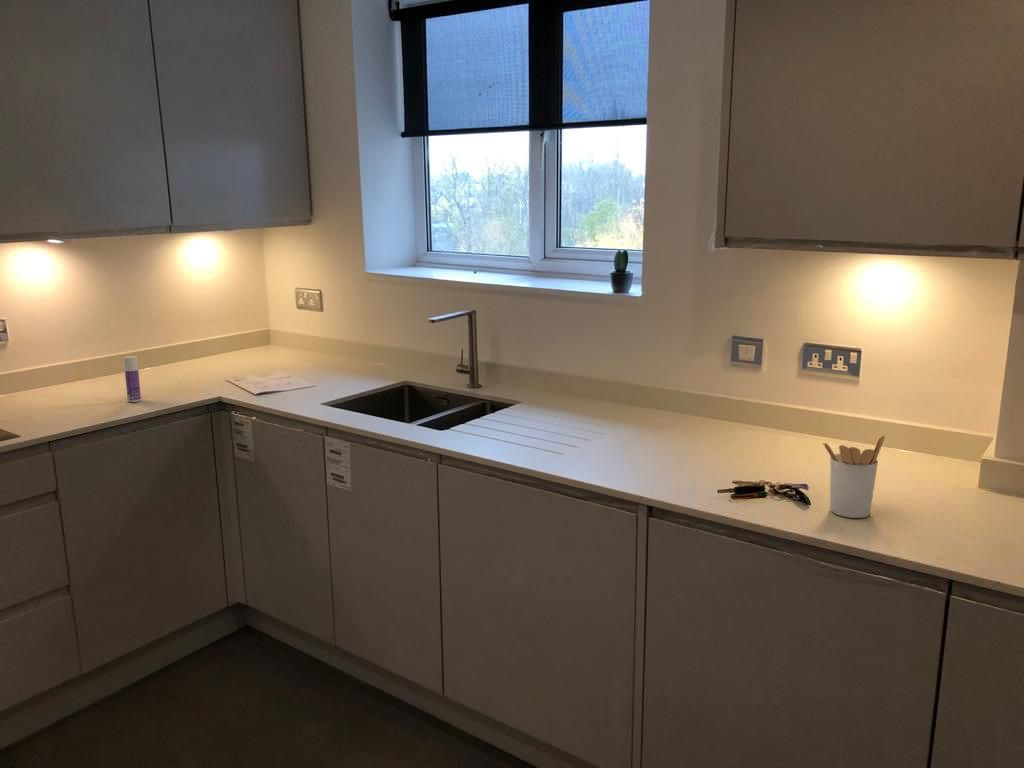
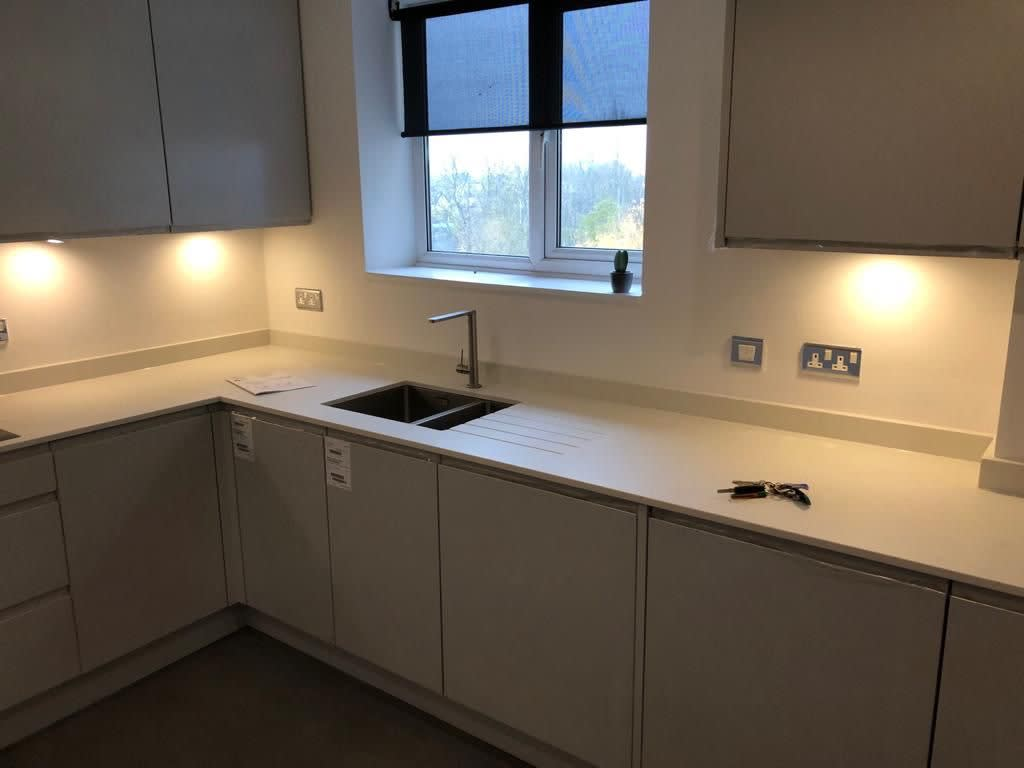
- bottle (132, 378)
- utensil holder (853, 476)
